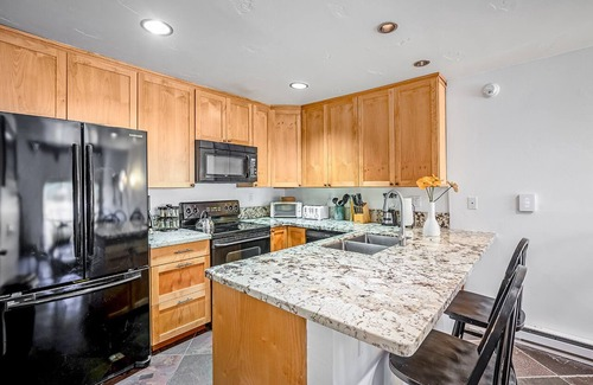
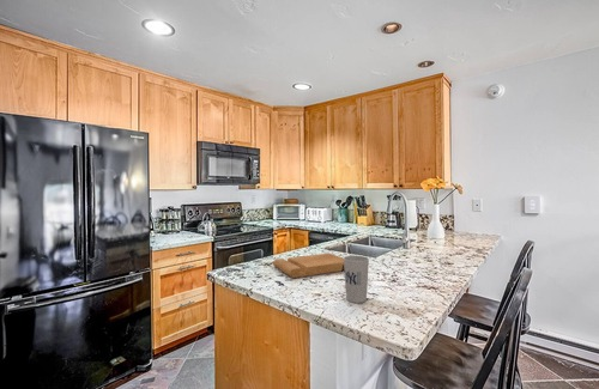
+ cutting board (313, 263)
+ cup (356, 278)
